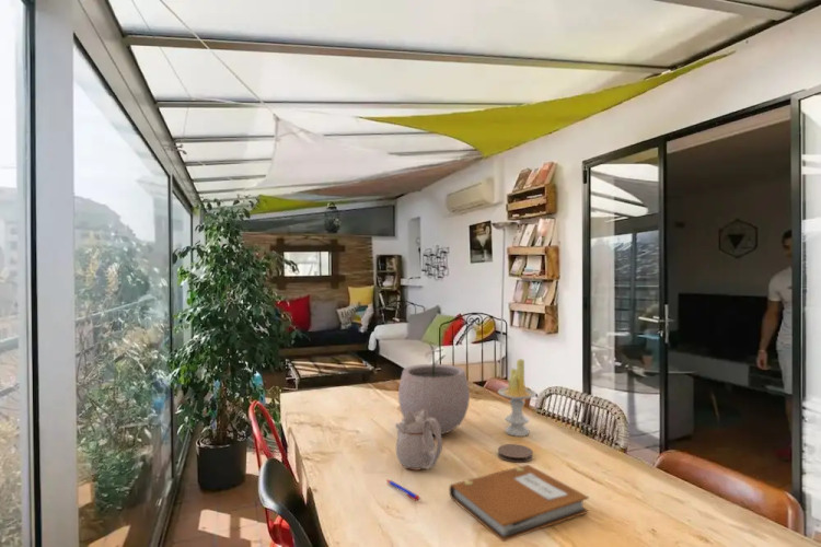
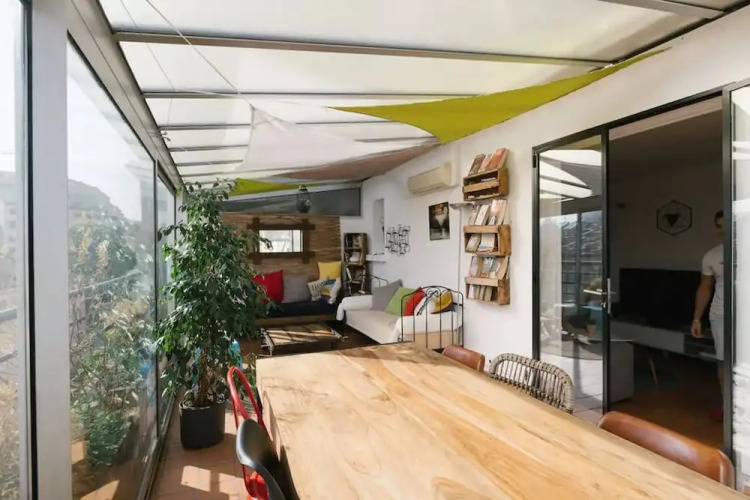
- plant pot (433, 386)
- notebook (518, 496)
- candle (517, 395)
- pen (402, 488)
- teapot (417, 438)
- coaster (514, 453)
